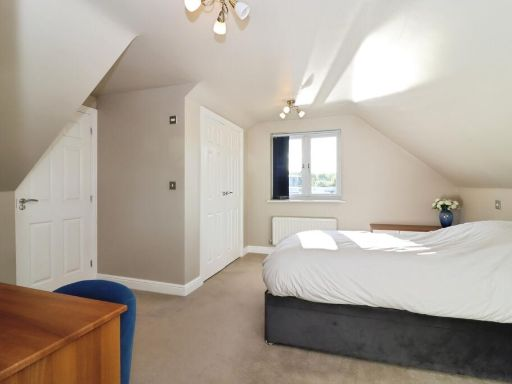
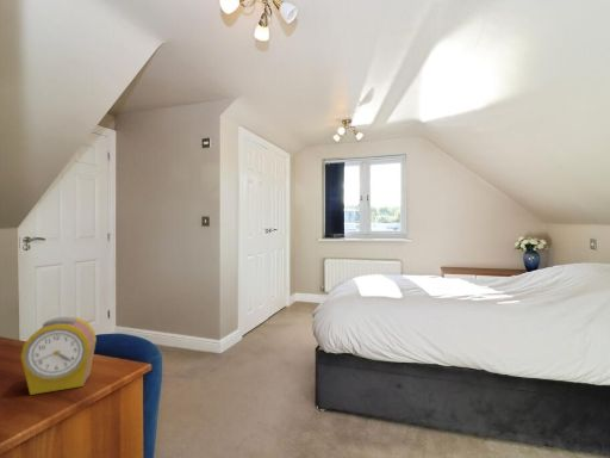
+ alarm clock (61, 351)
